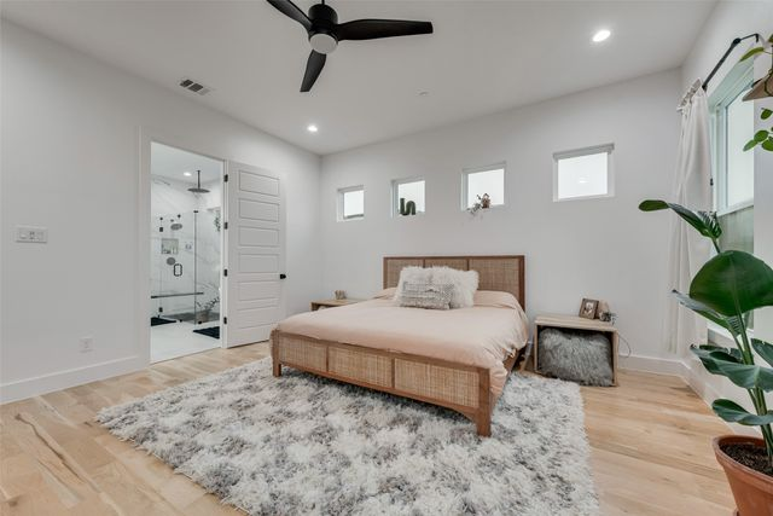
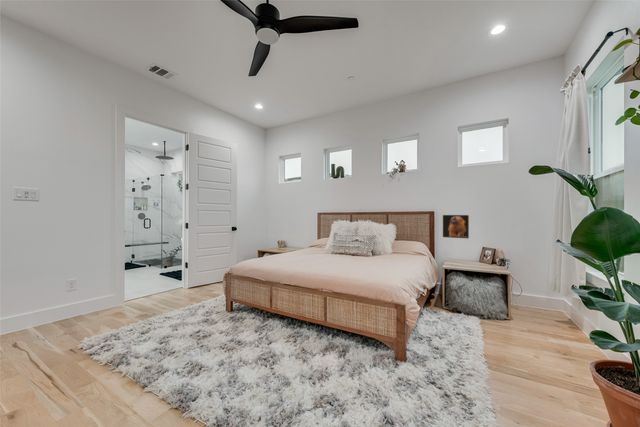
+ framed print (455, 226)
